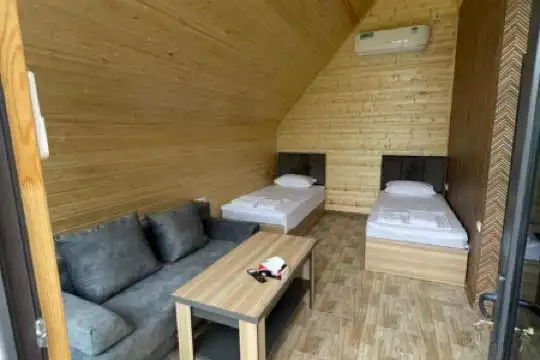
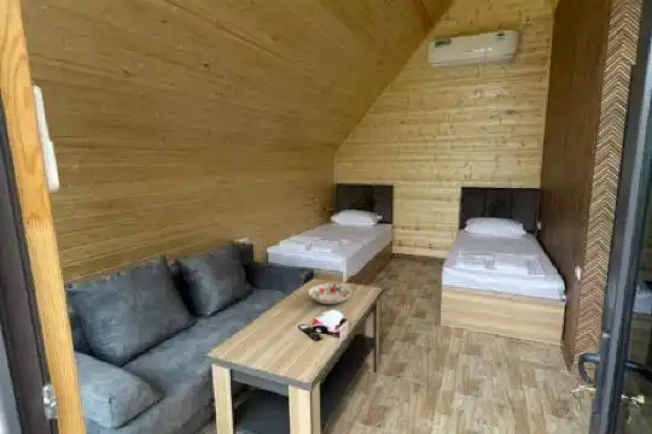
+ decorative bowl (330, 294)
